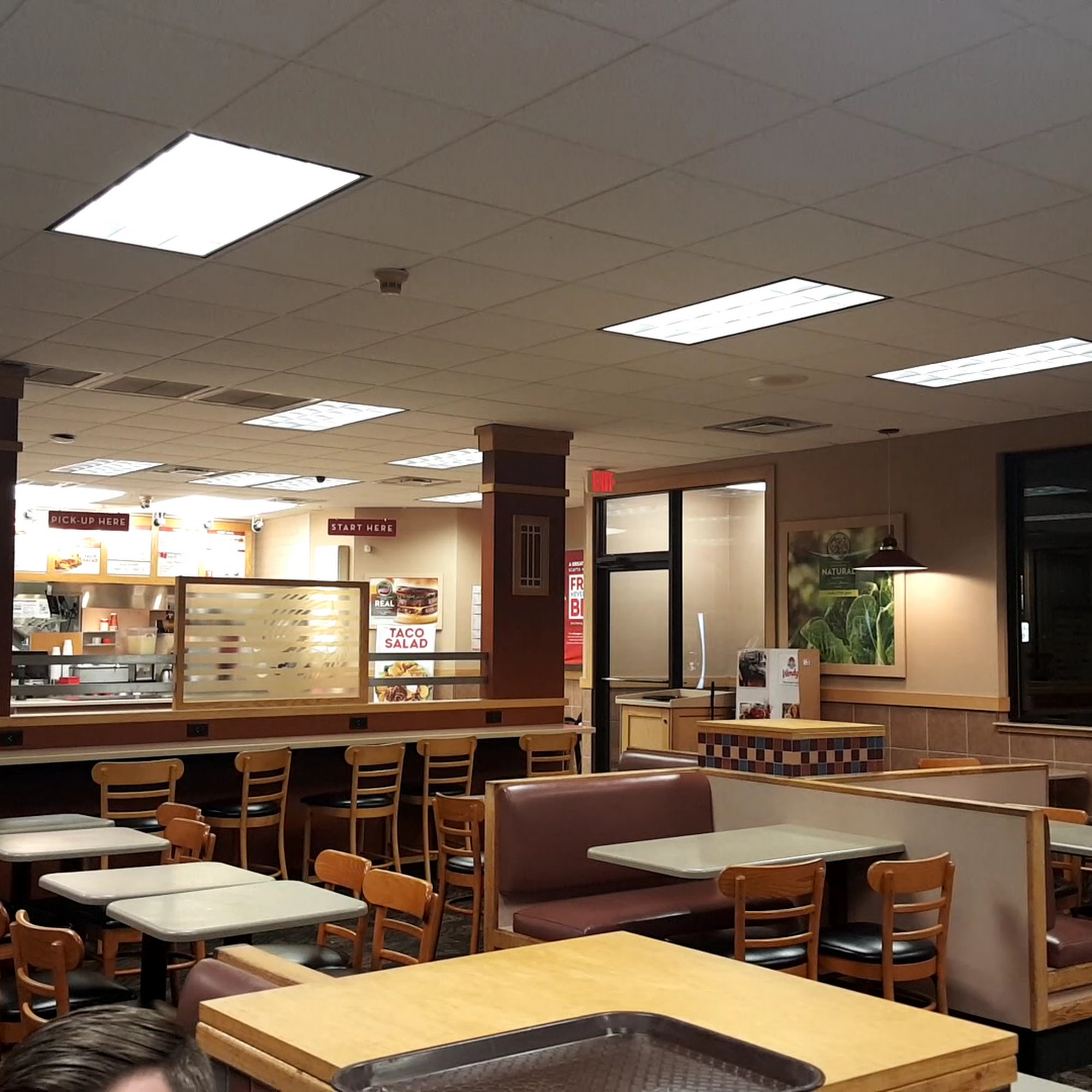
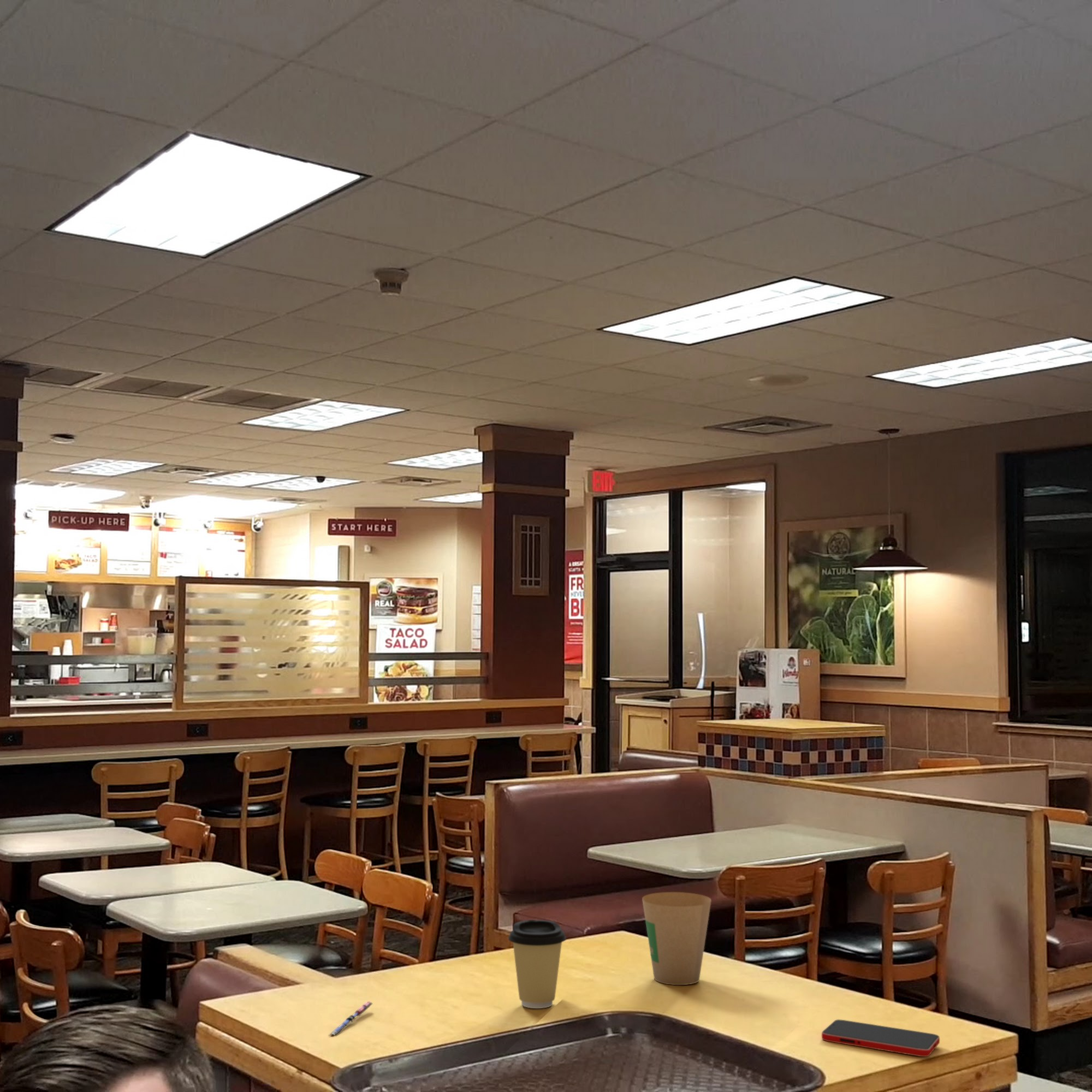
+ smartphone (880, 1037)
+ paper cup (676, 939)
+ coffee cup (537, 964)
+ pen (351, 1017)
